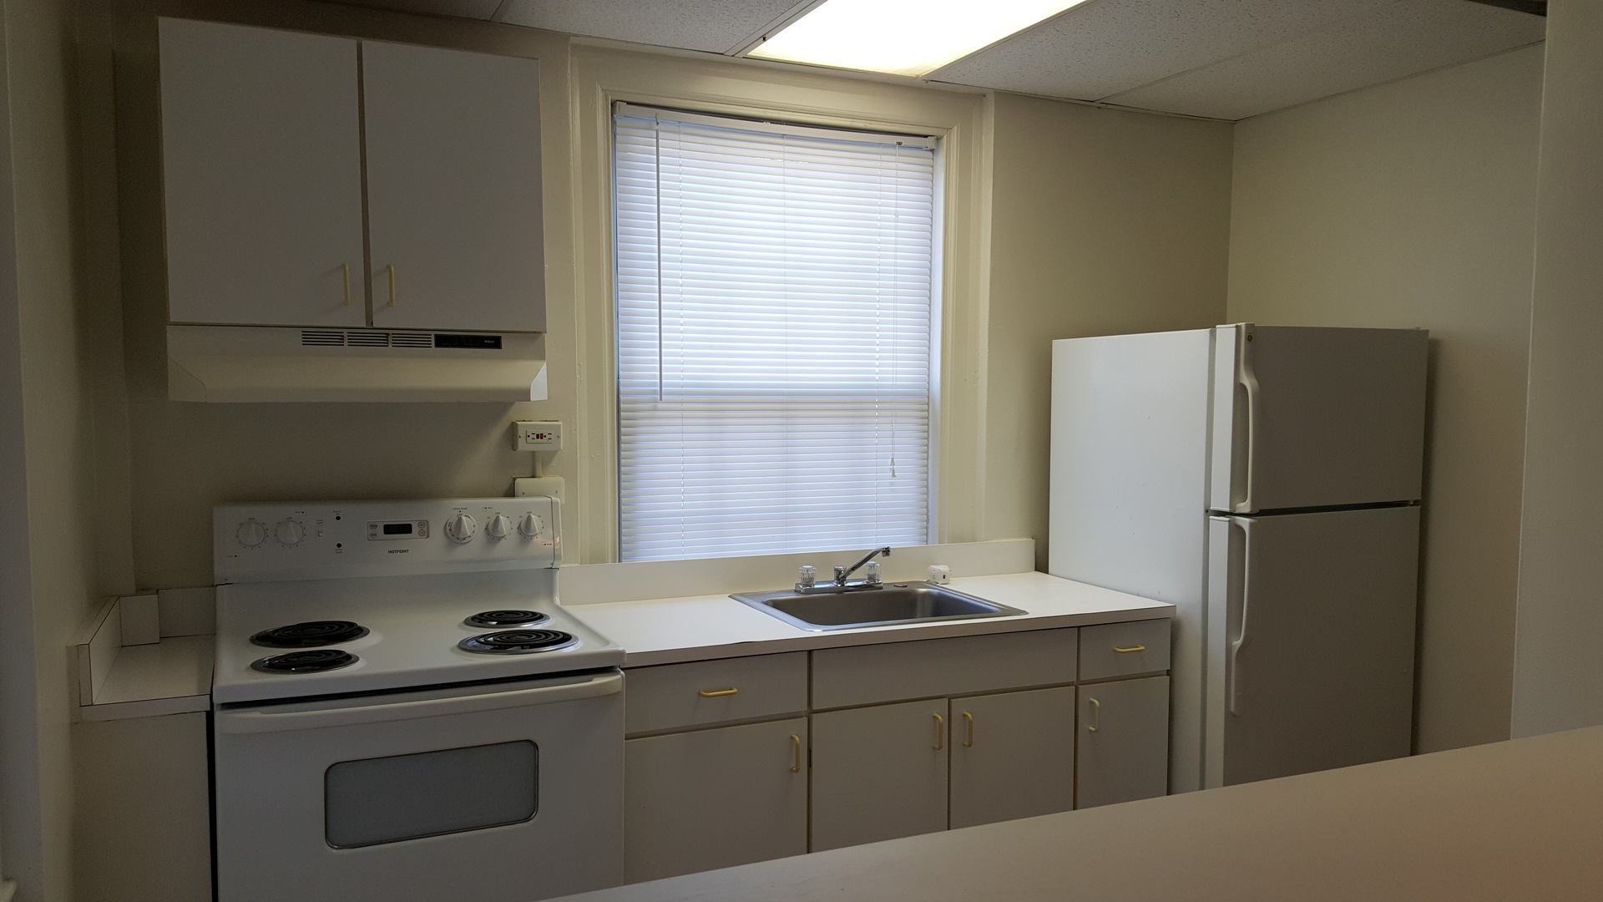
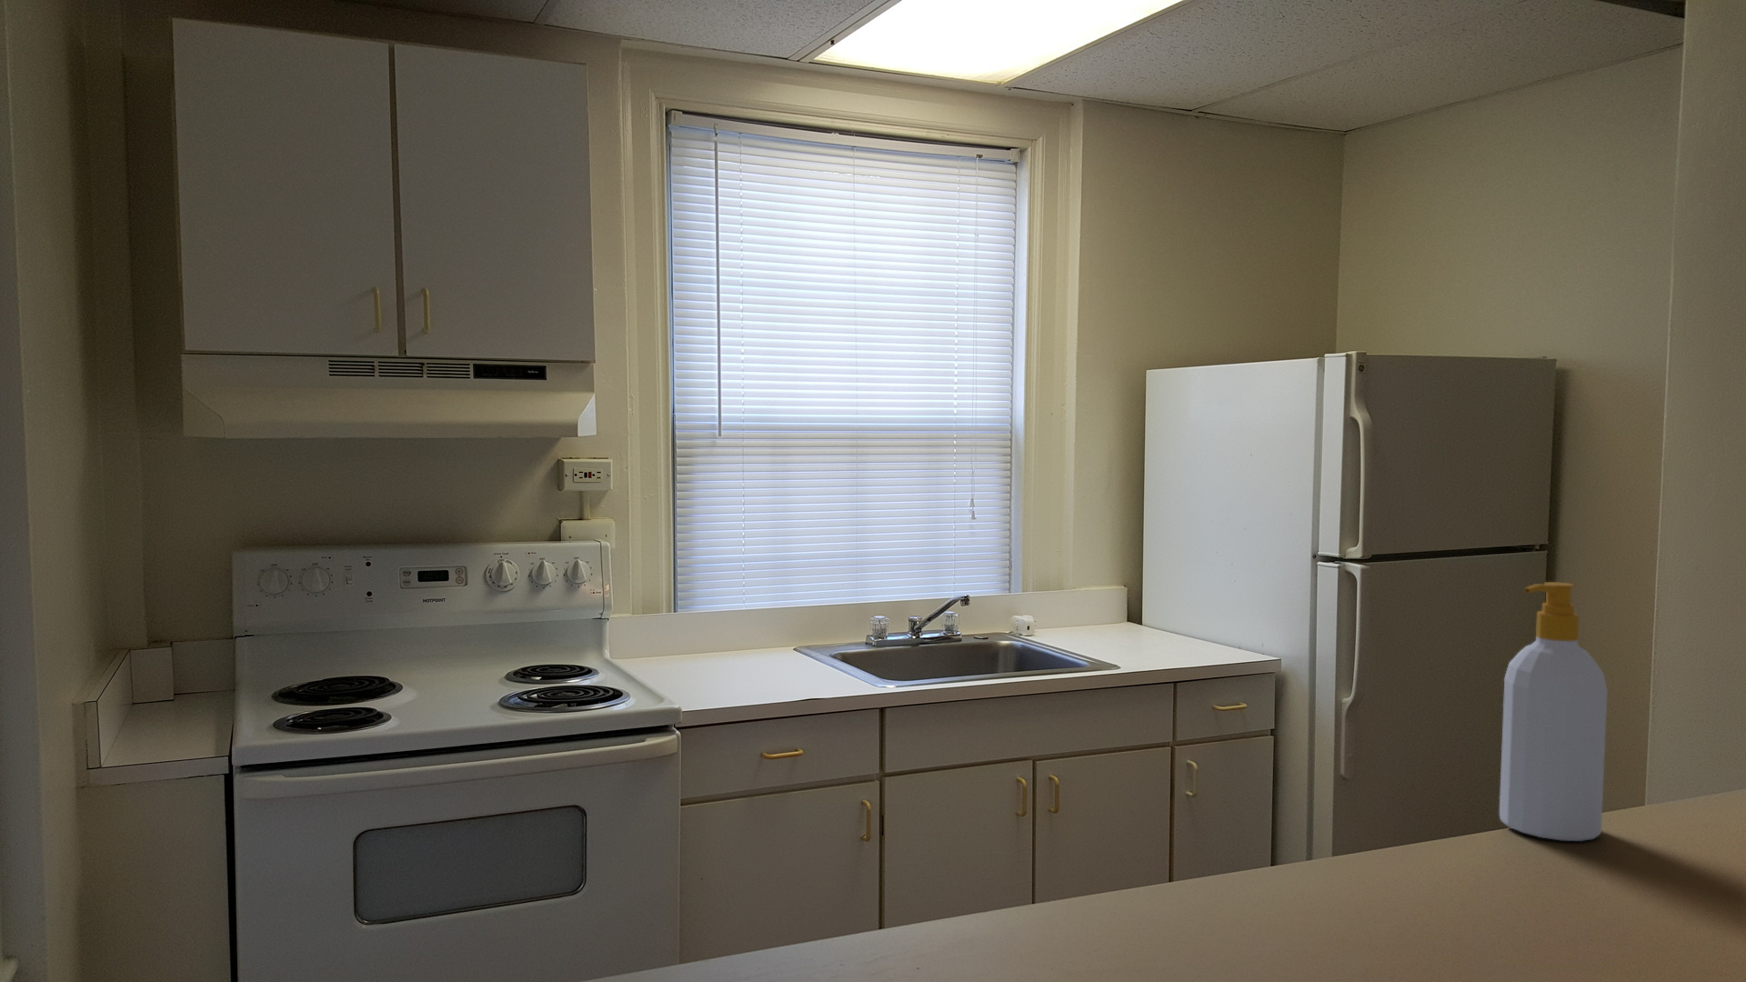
+ soap bottle (1552, 705)
